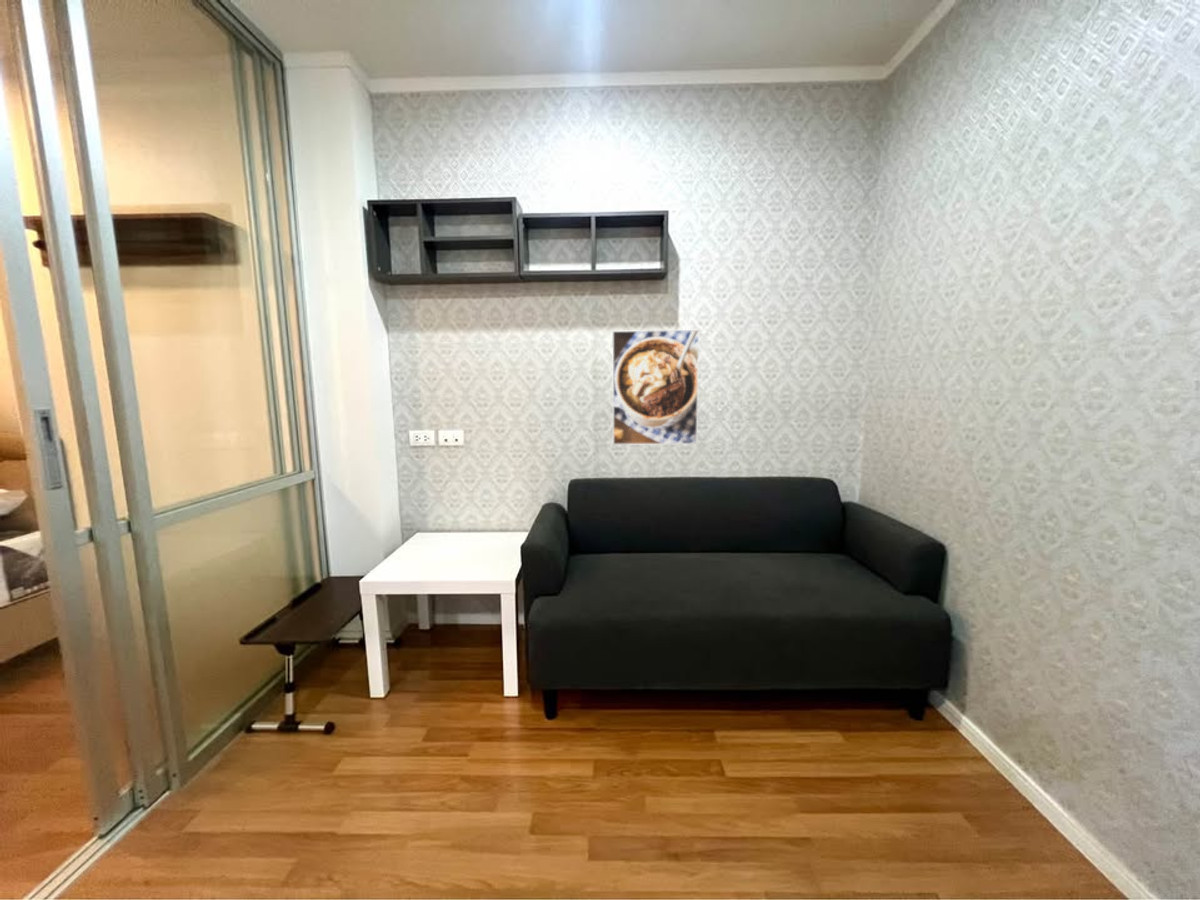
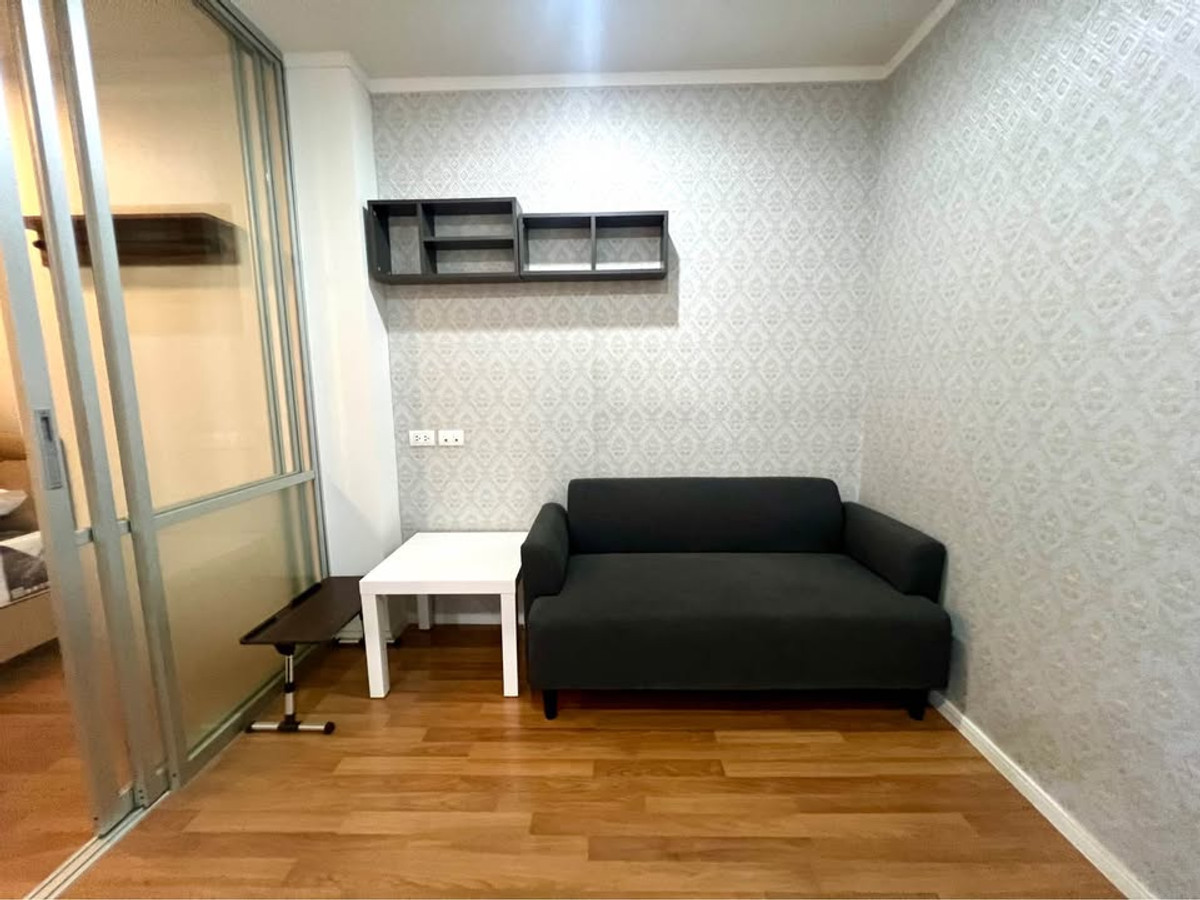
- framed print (655, 388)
